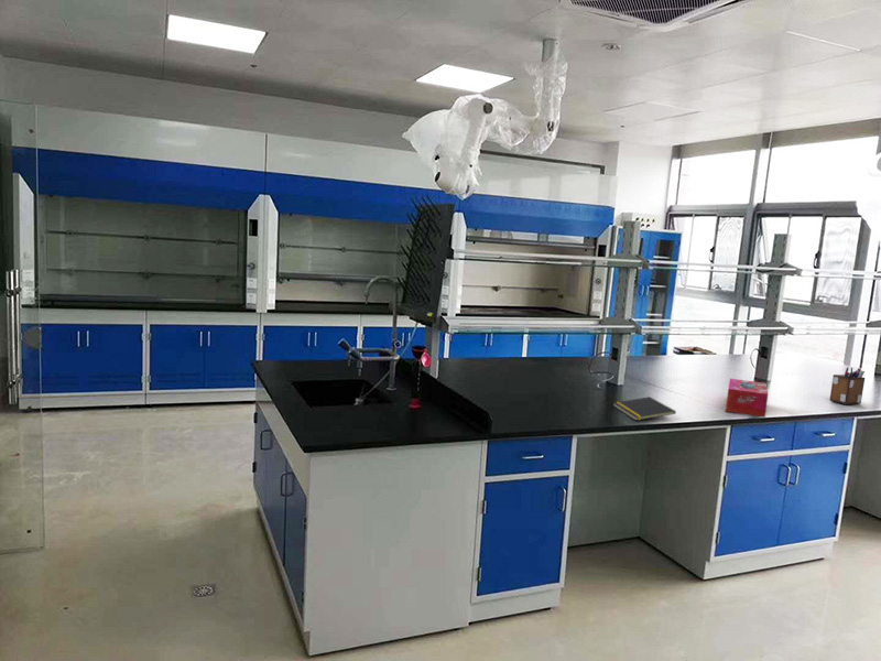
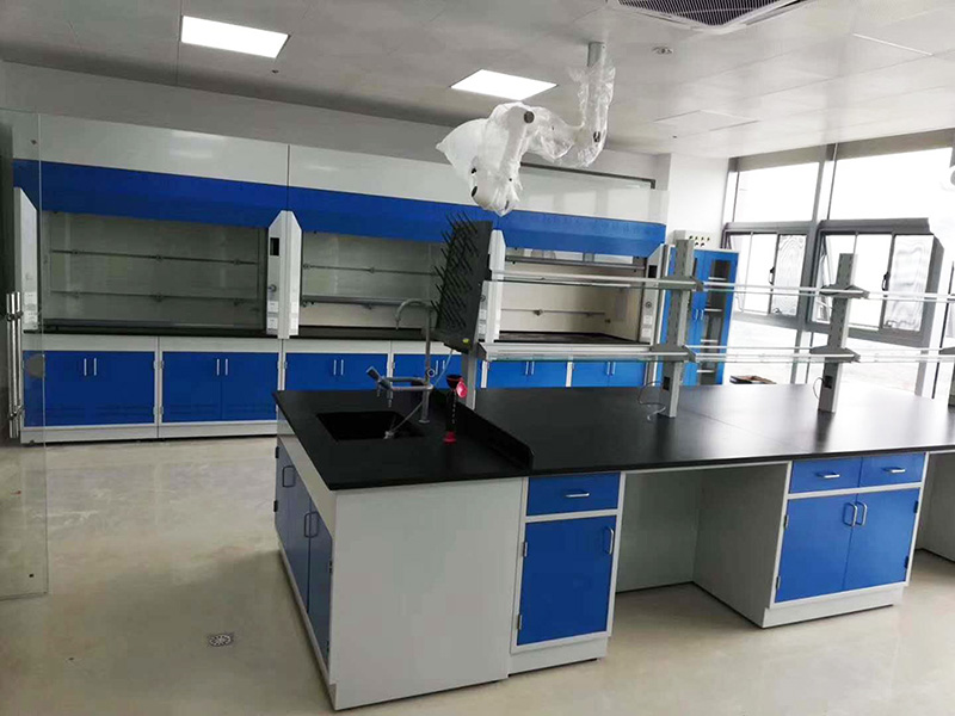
- tissue box (746, 397)
- desk organizer (847, 383)
- notepad (643, 408)
